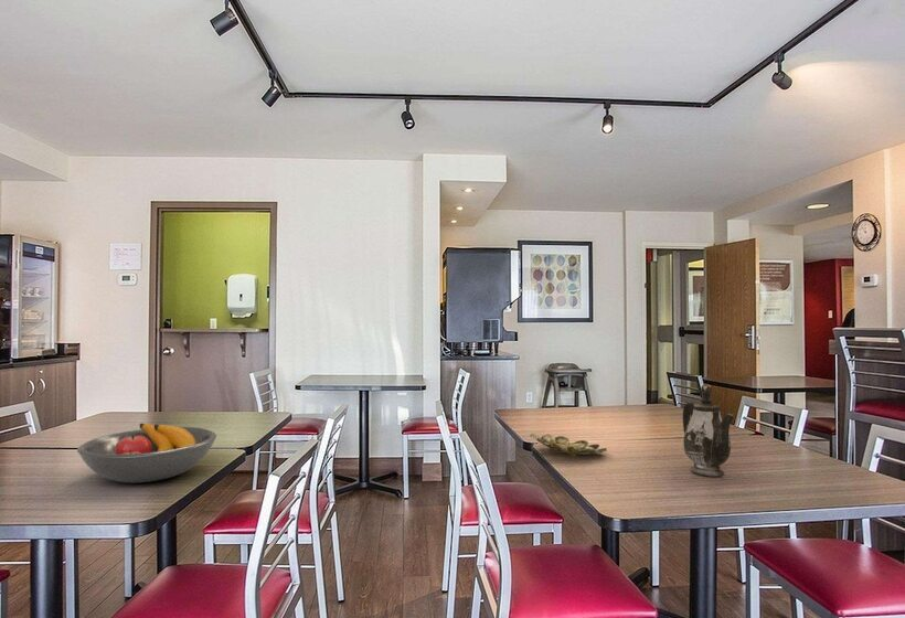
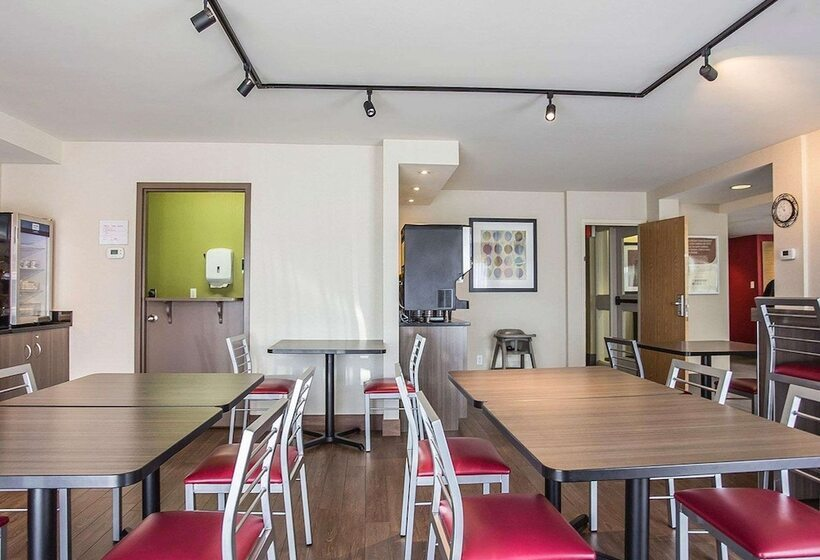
- bowl (567, 444)
- fruit bowl (150, 452)
- teapot (707, 428)
